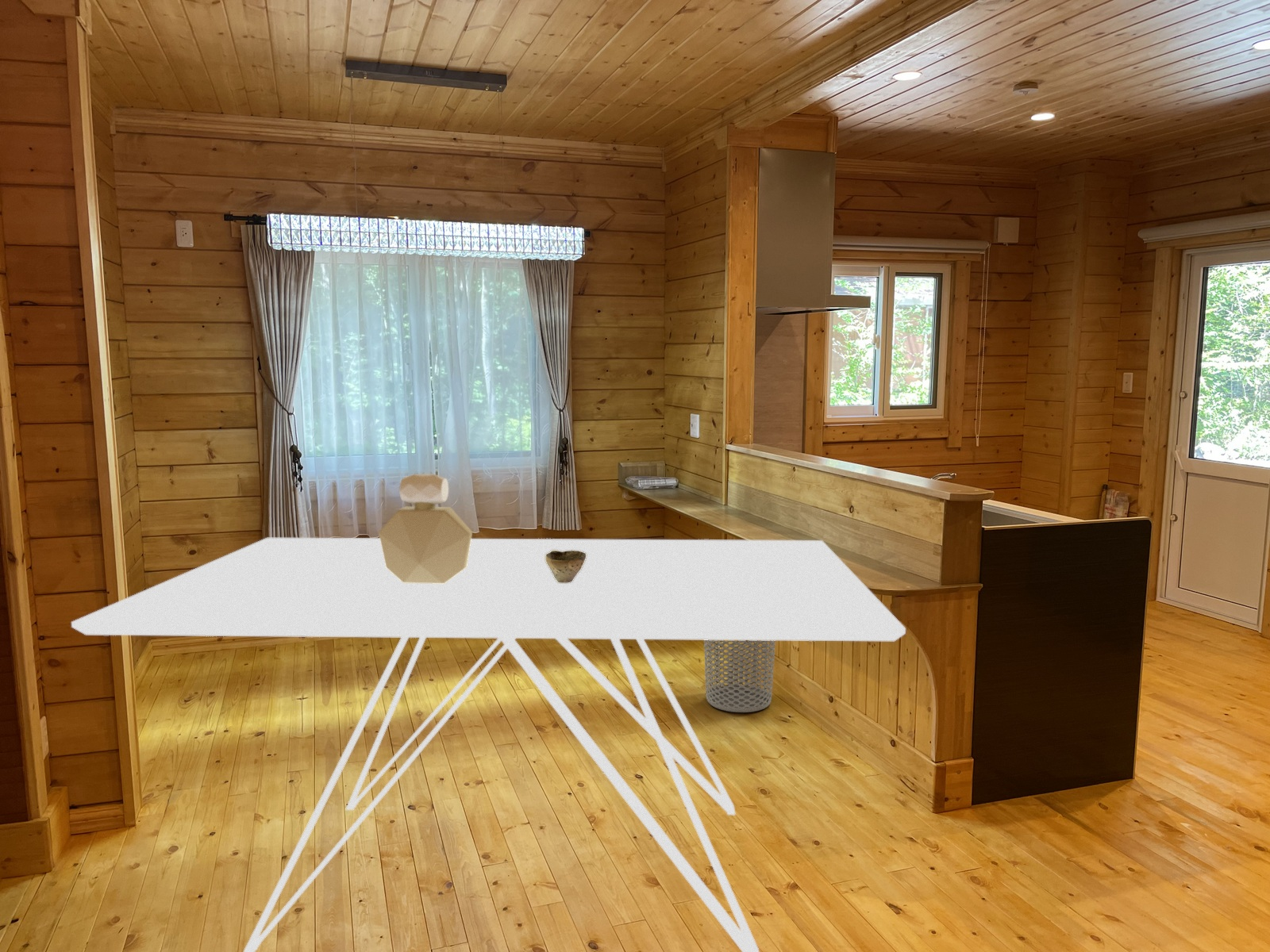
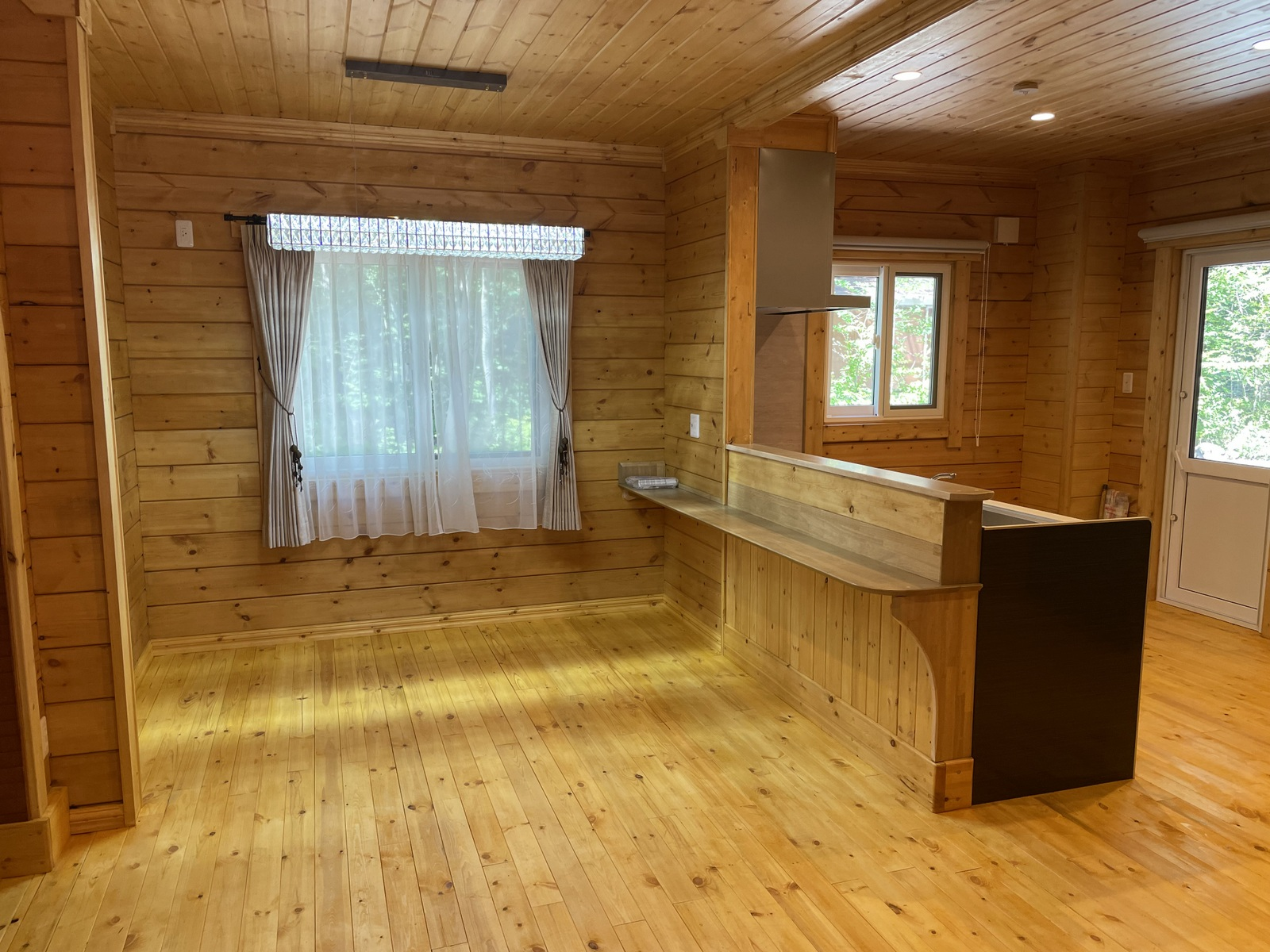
- ceramic bowl (564, 566)
- dining table (551, 704)
- waste bin (739, 661)
- perfume bottle (425, 527)
